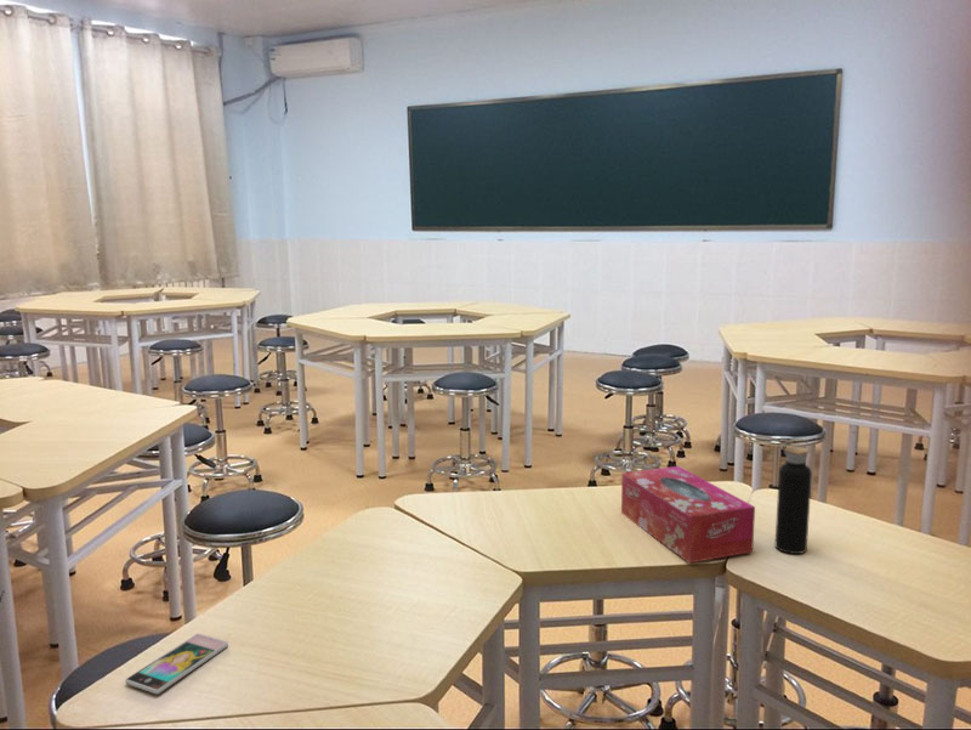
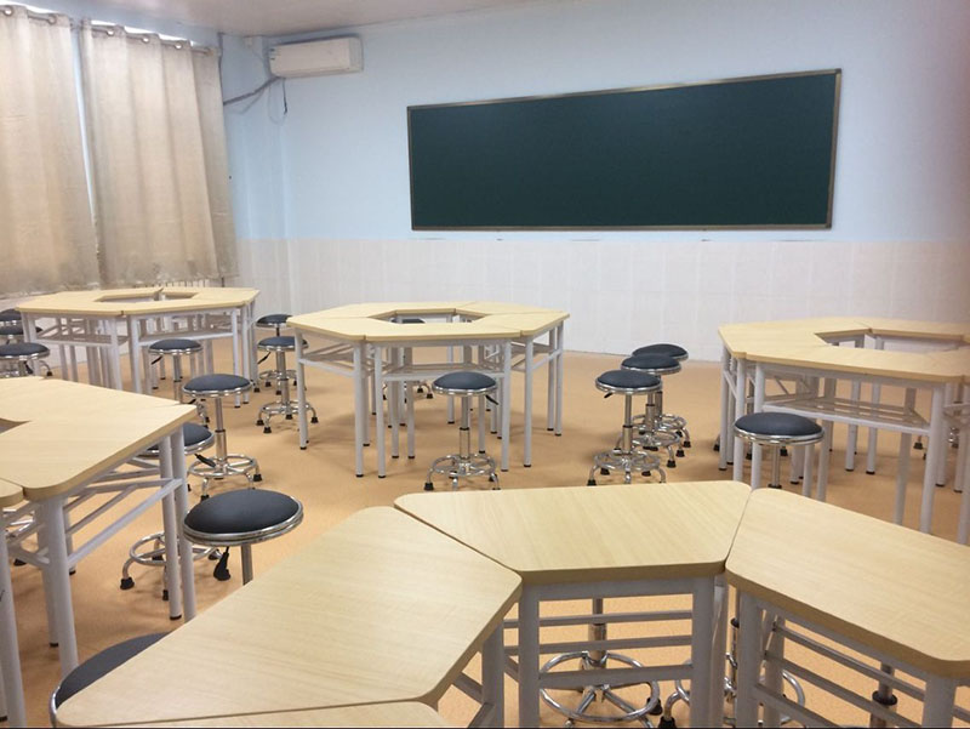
- water bottle (794, 493)
- smartphone (178, 661)
- tissue box (683, 510)
